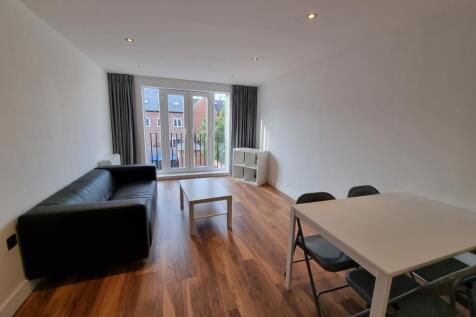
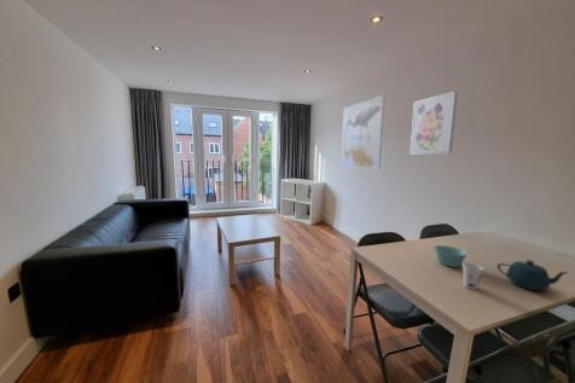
+ teapot (530, 273)
+ cup (471, 275)
+ wall art (431, 126)
+ bowl (449, 256)
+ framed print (360, 135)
